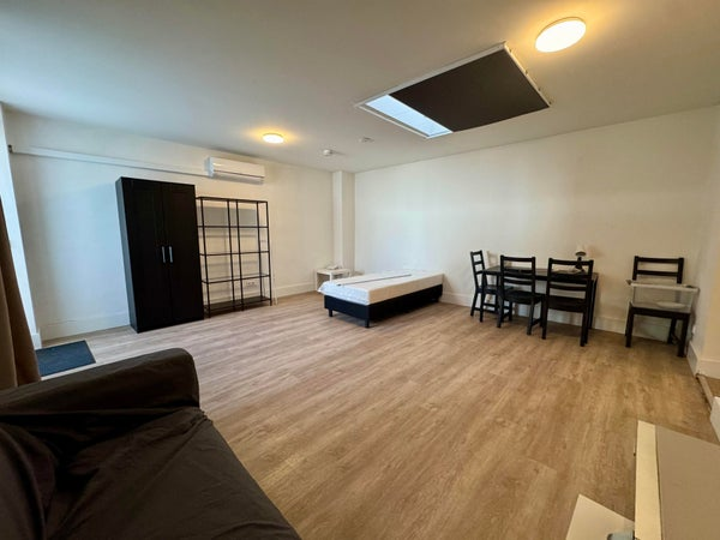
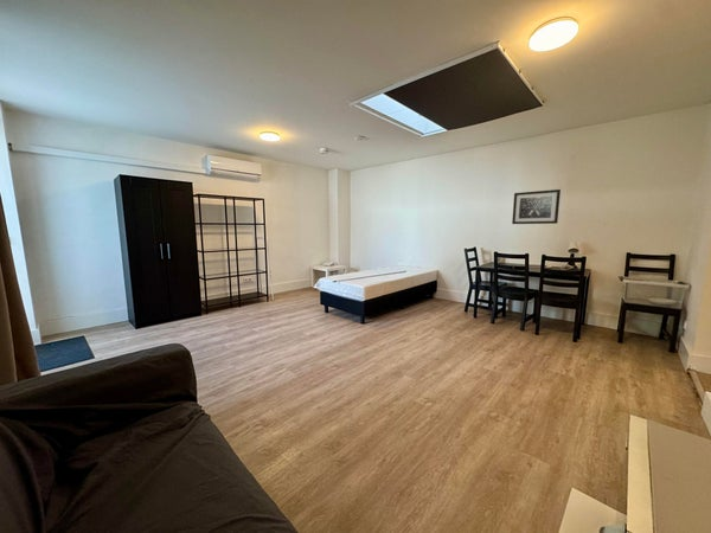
+ wall art (534, 207)
